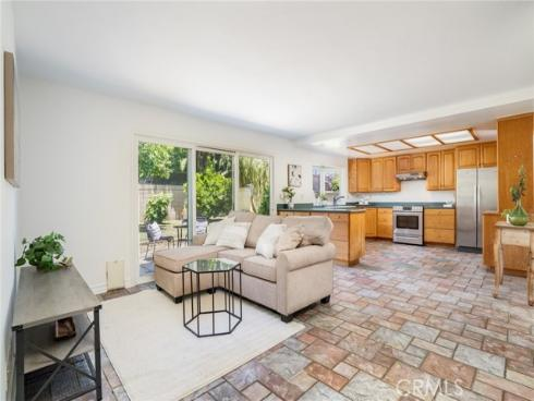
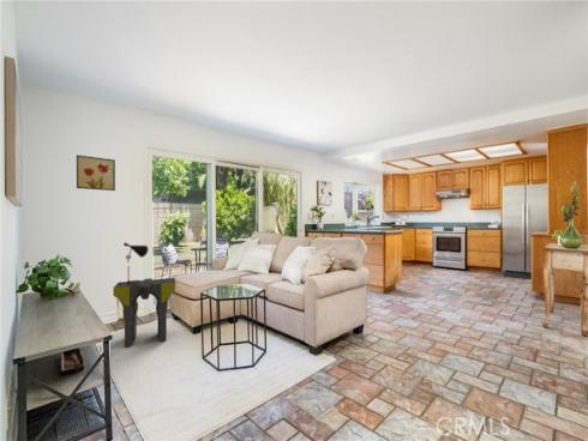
+ table lamp (128, 259)
+ side table (137, 309)
+ wall art (96, 173)
